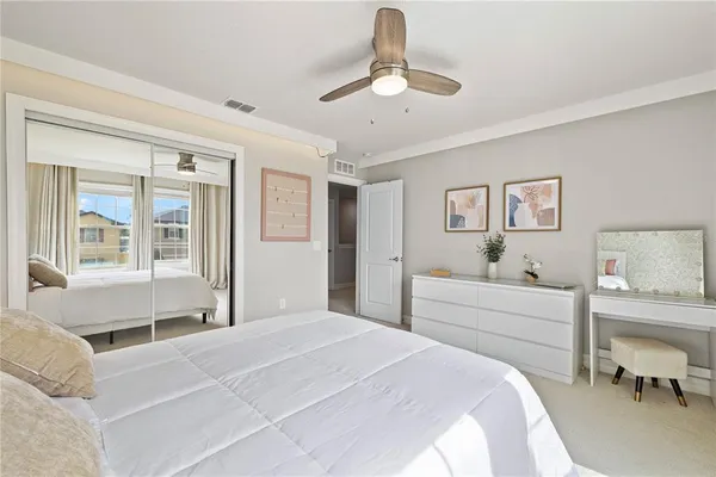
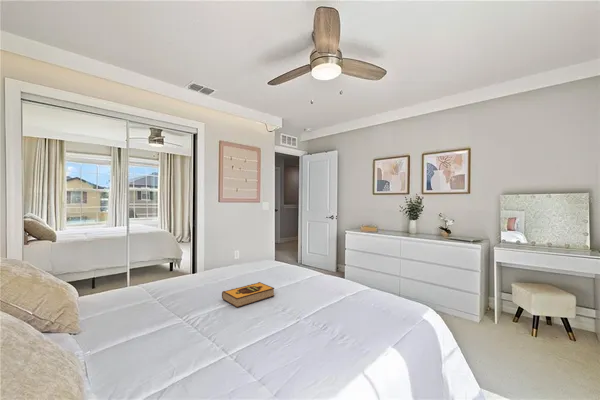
+ hardback book (248, 293)
